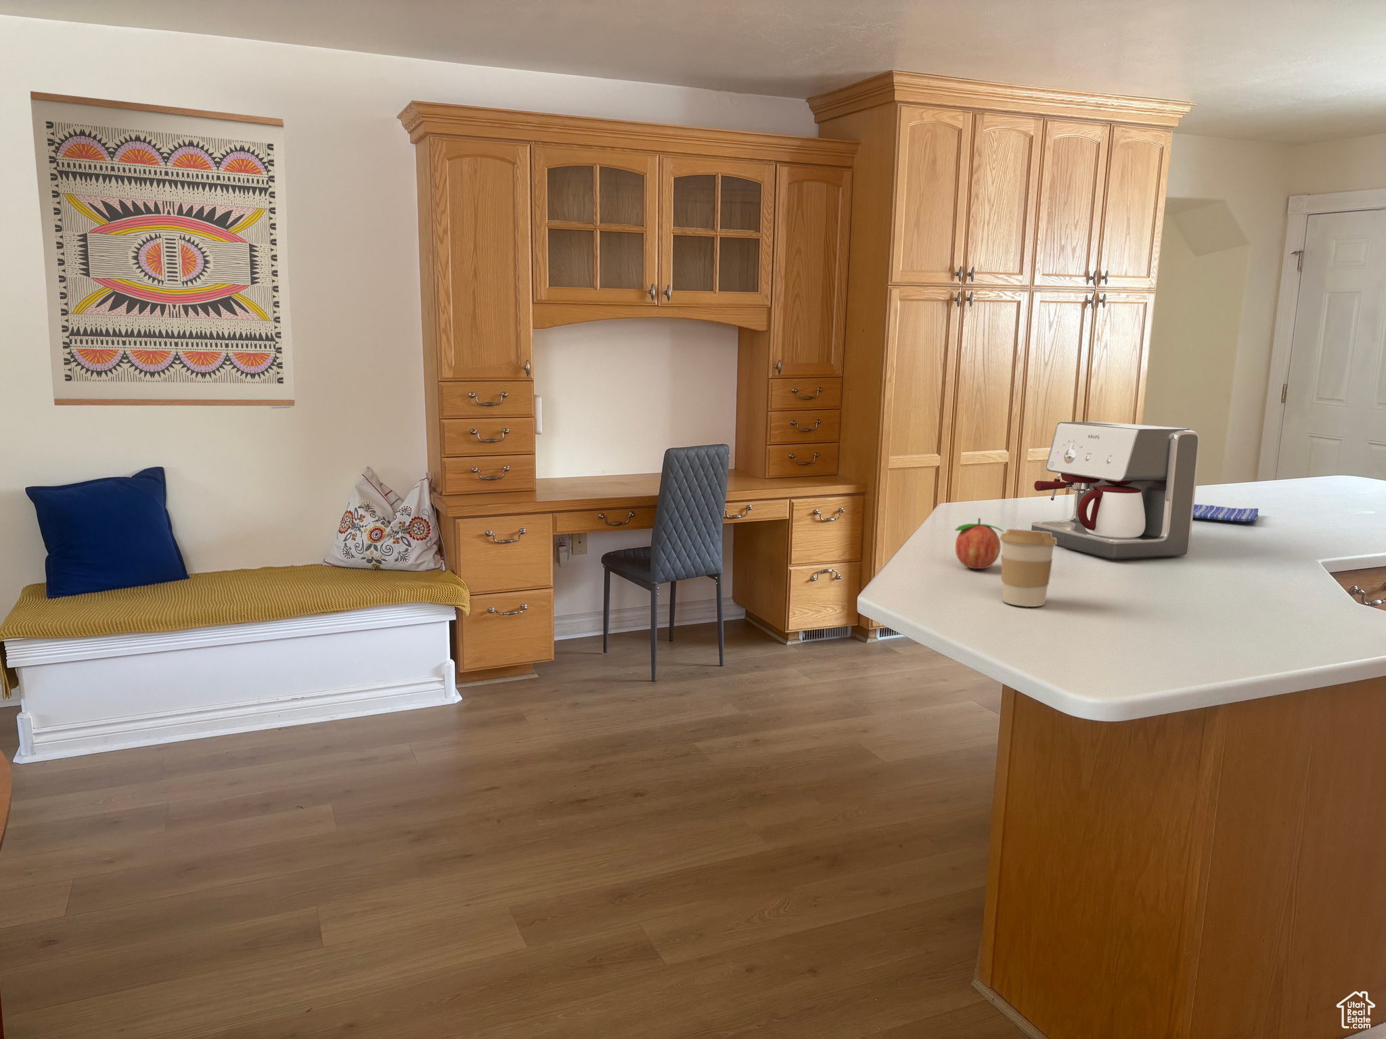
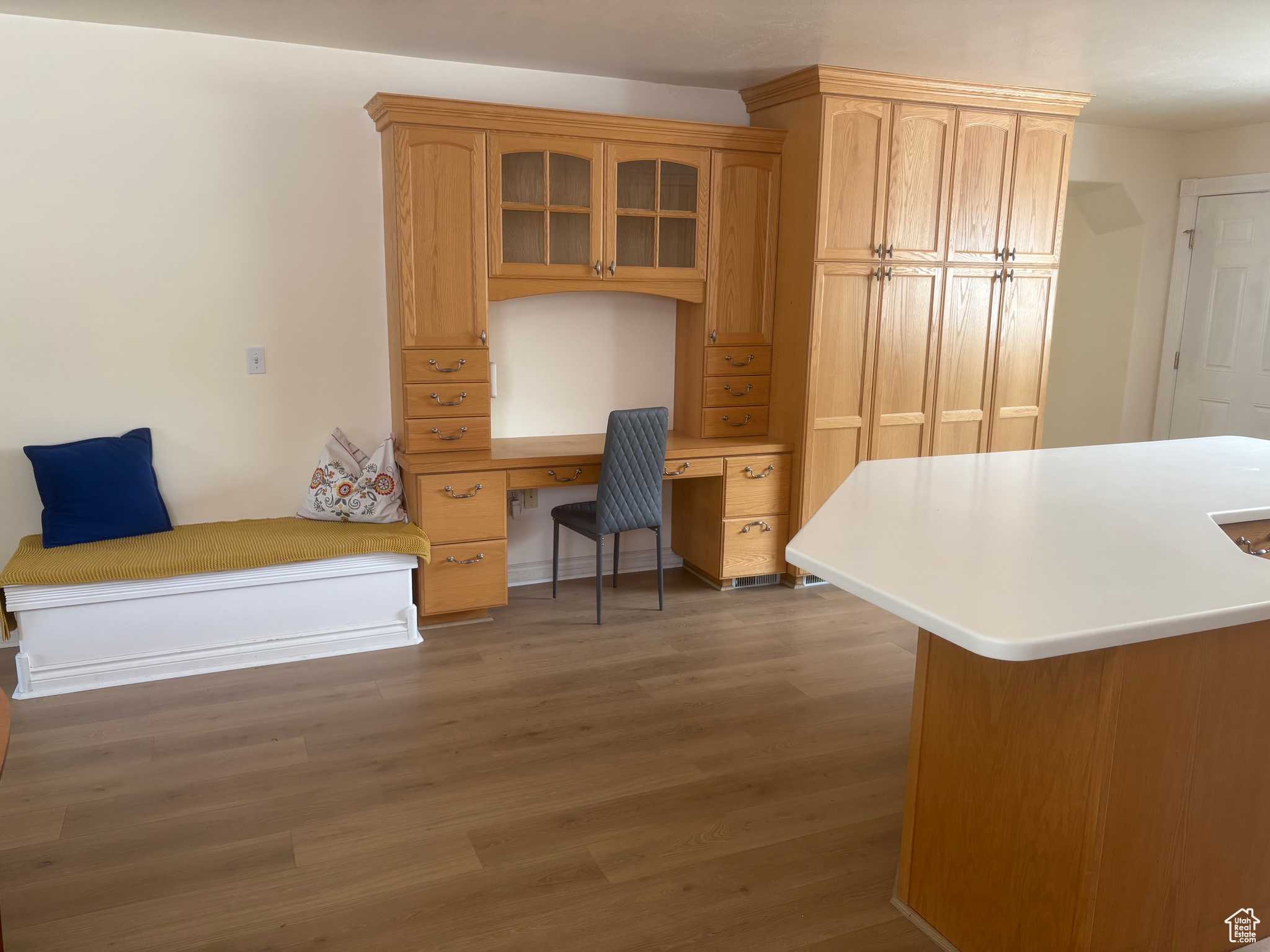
- dish towel (1204, 510)
- coffee maker (1112, 486)
- fruit (978, 544)
- coffee cup (1026, 565)
- wall art (171, 259)
